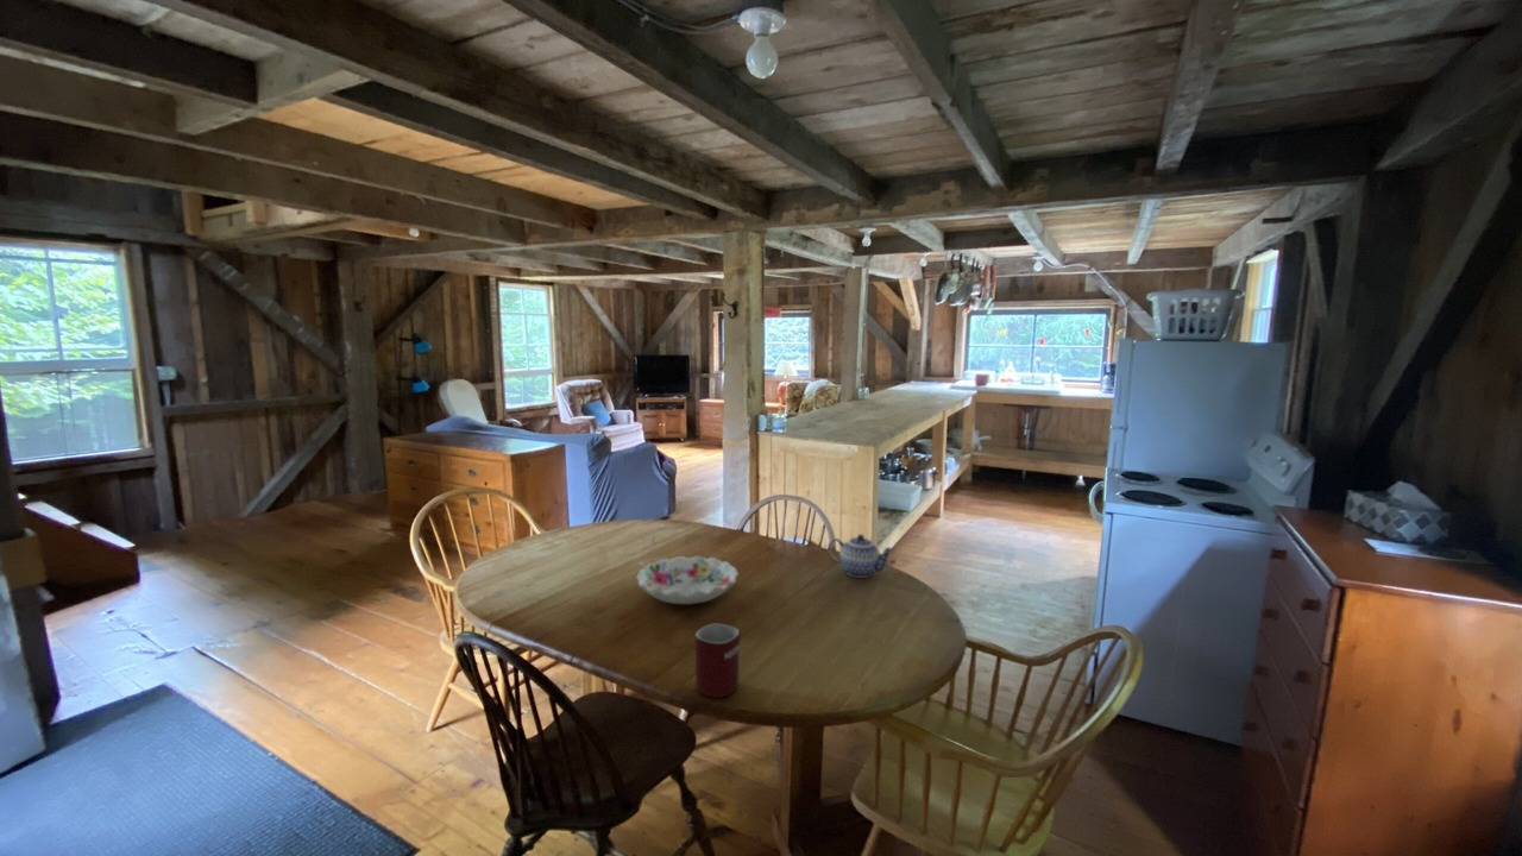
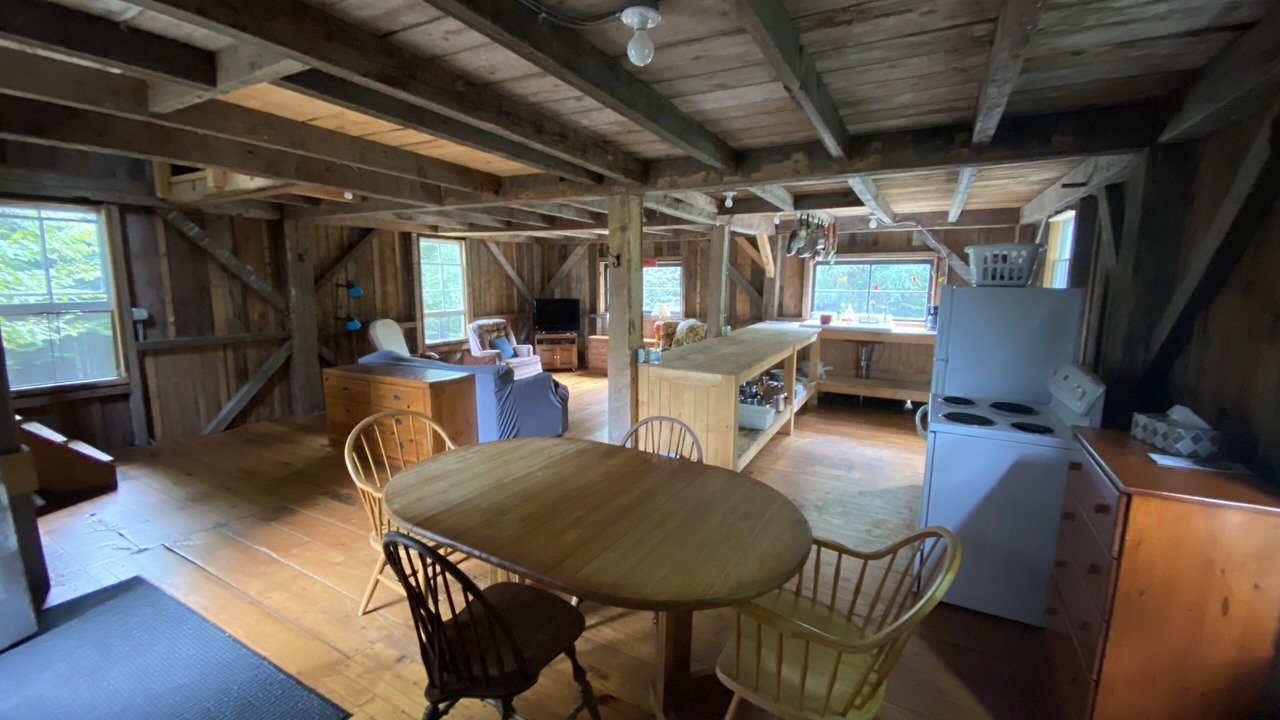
- mug (722, 655)
- decorative bowl (687, 583)
- teapot (859, 553)
